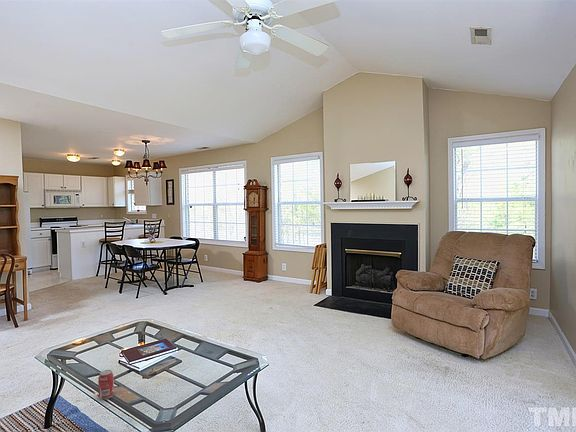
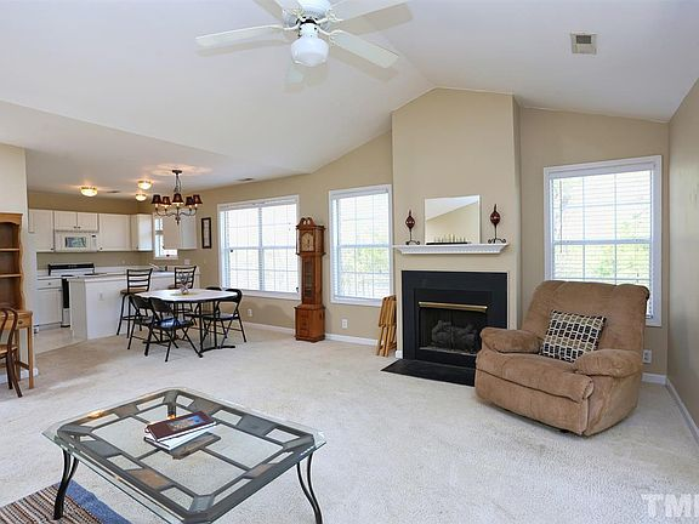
- beverage can (106, 384)
